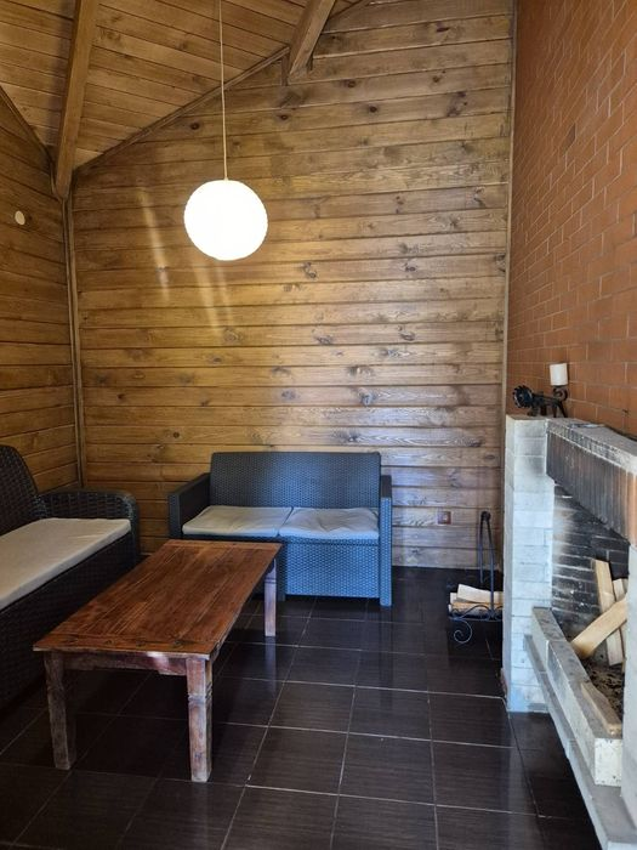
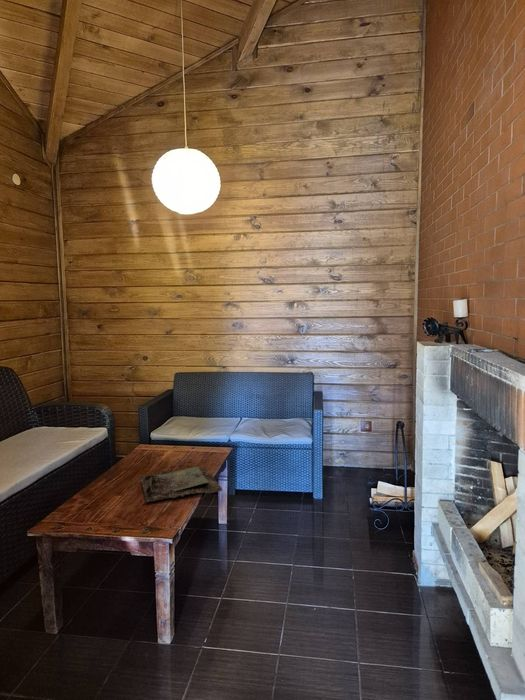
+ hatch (179, 479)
